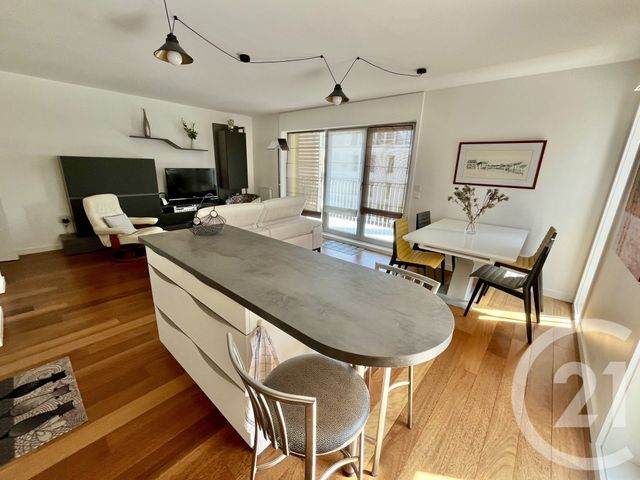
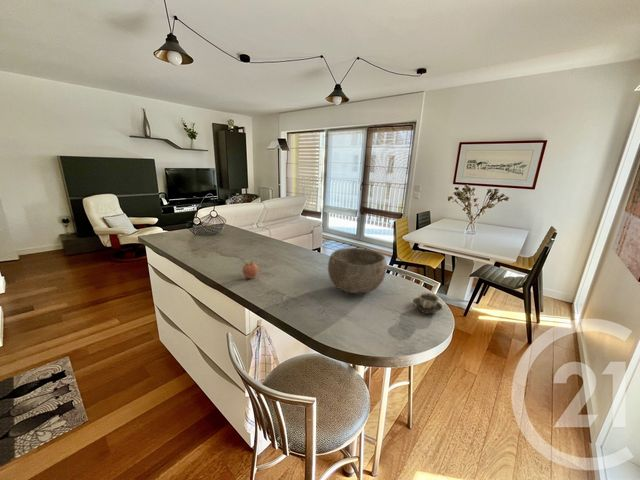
+ cup (427, 303)
+ fruit (250, 269)
+ bowl (356, 272)
